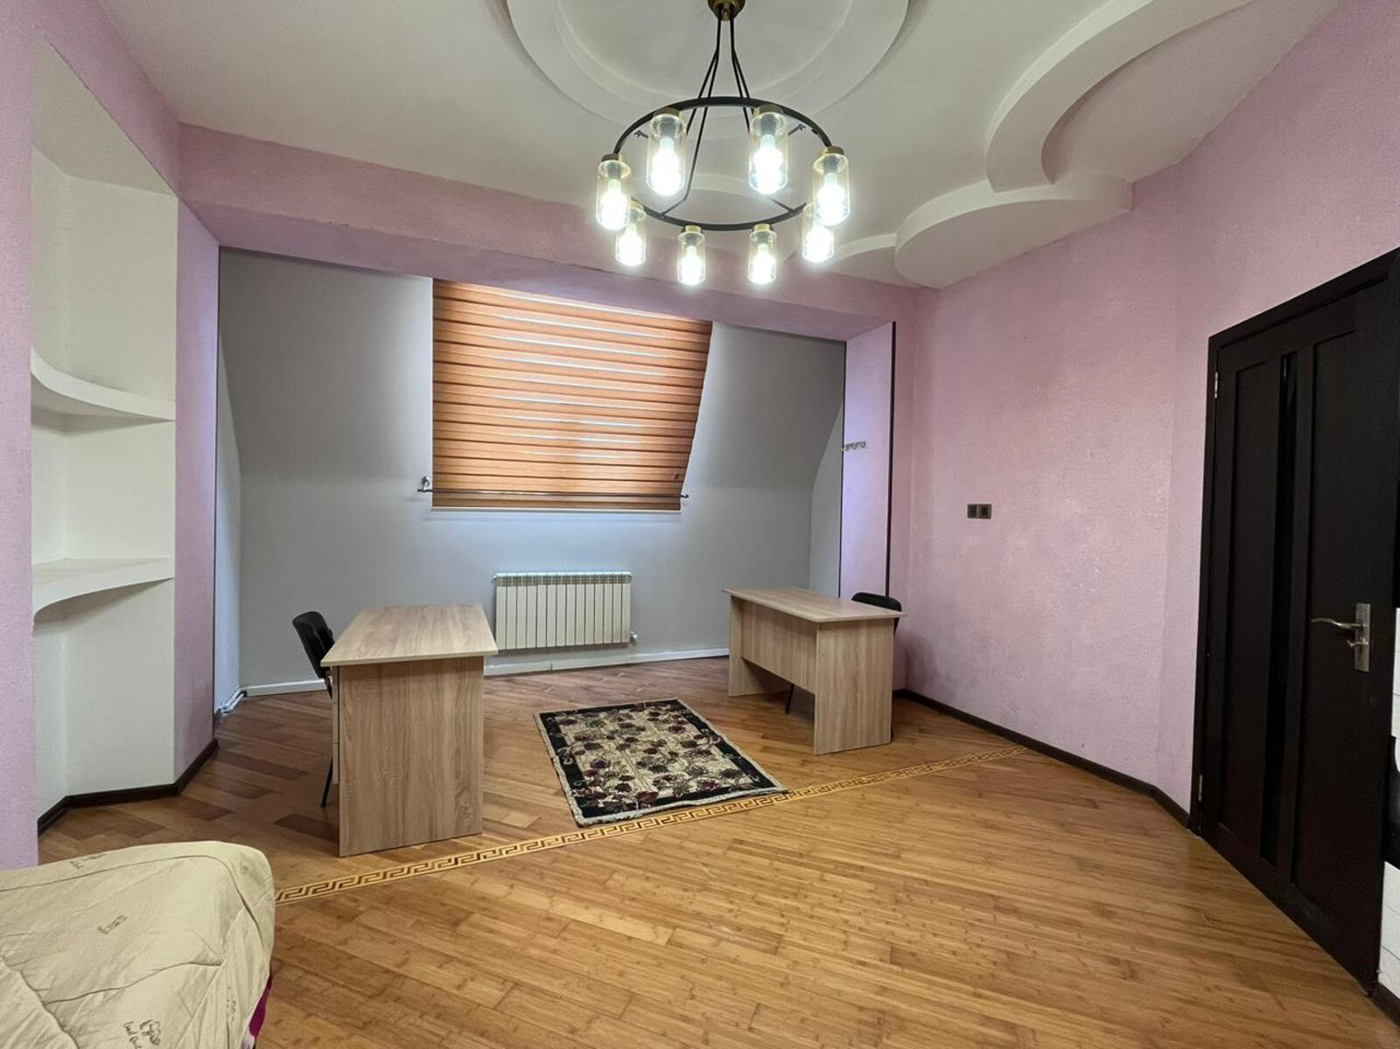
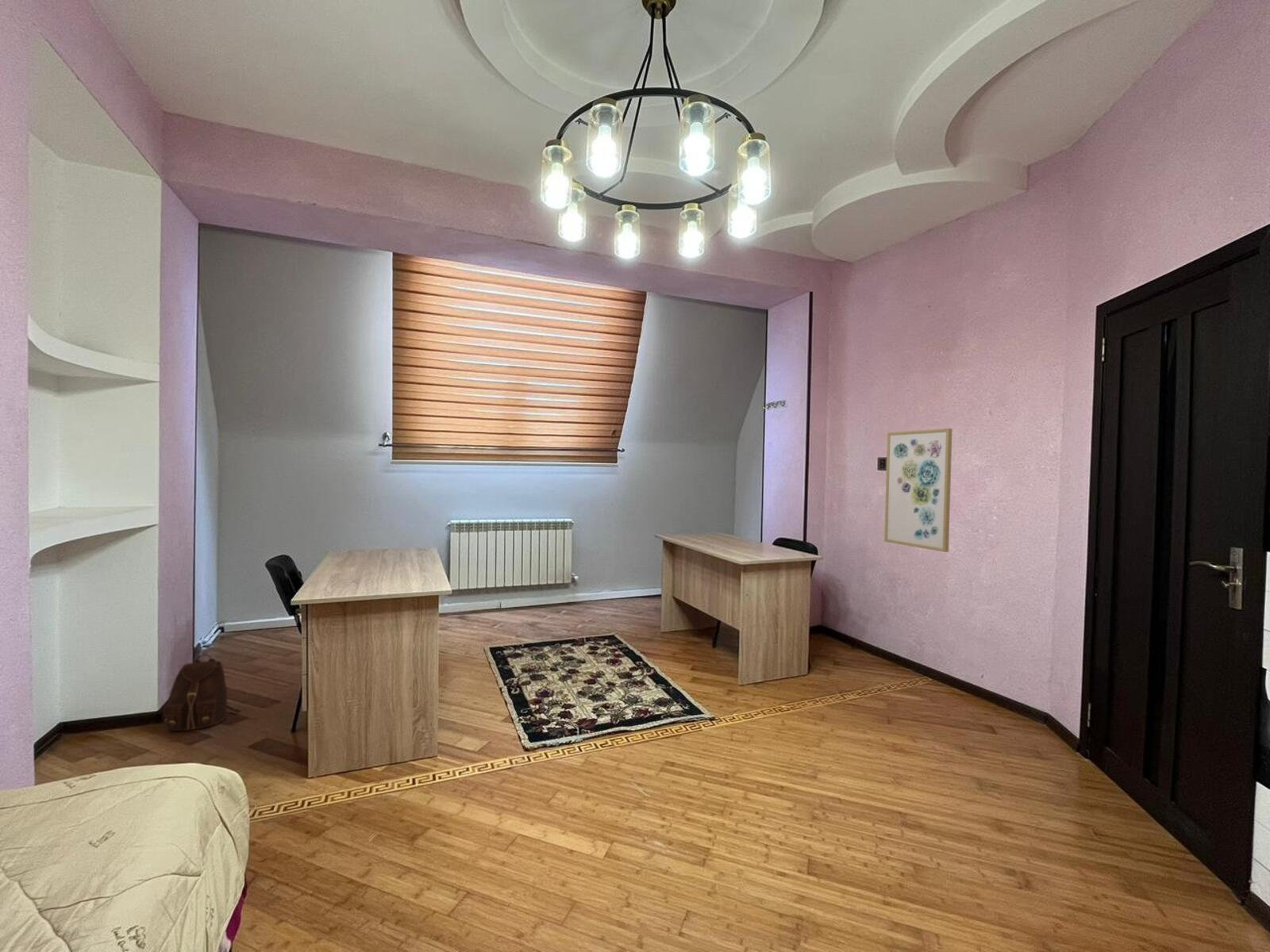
+ wall art (916, 489)
+ backpack (199, 689)
